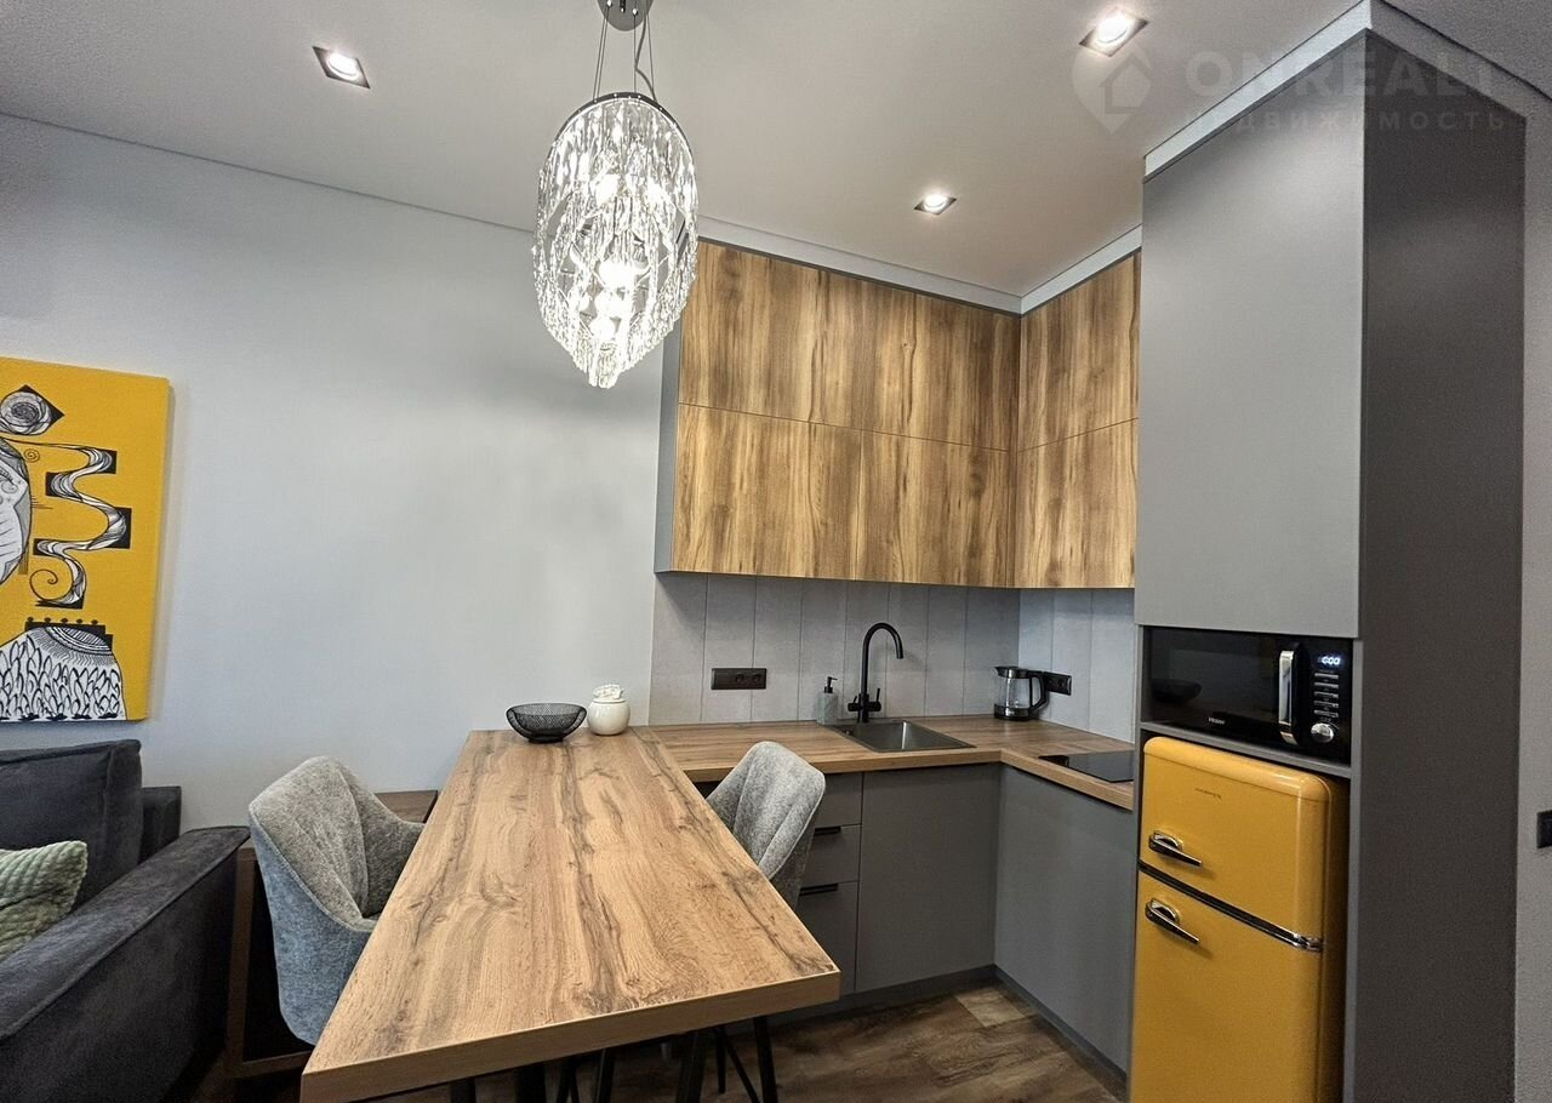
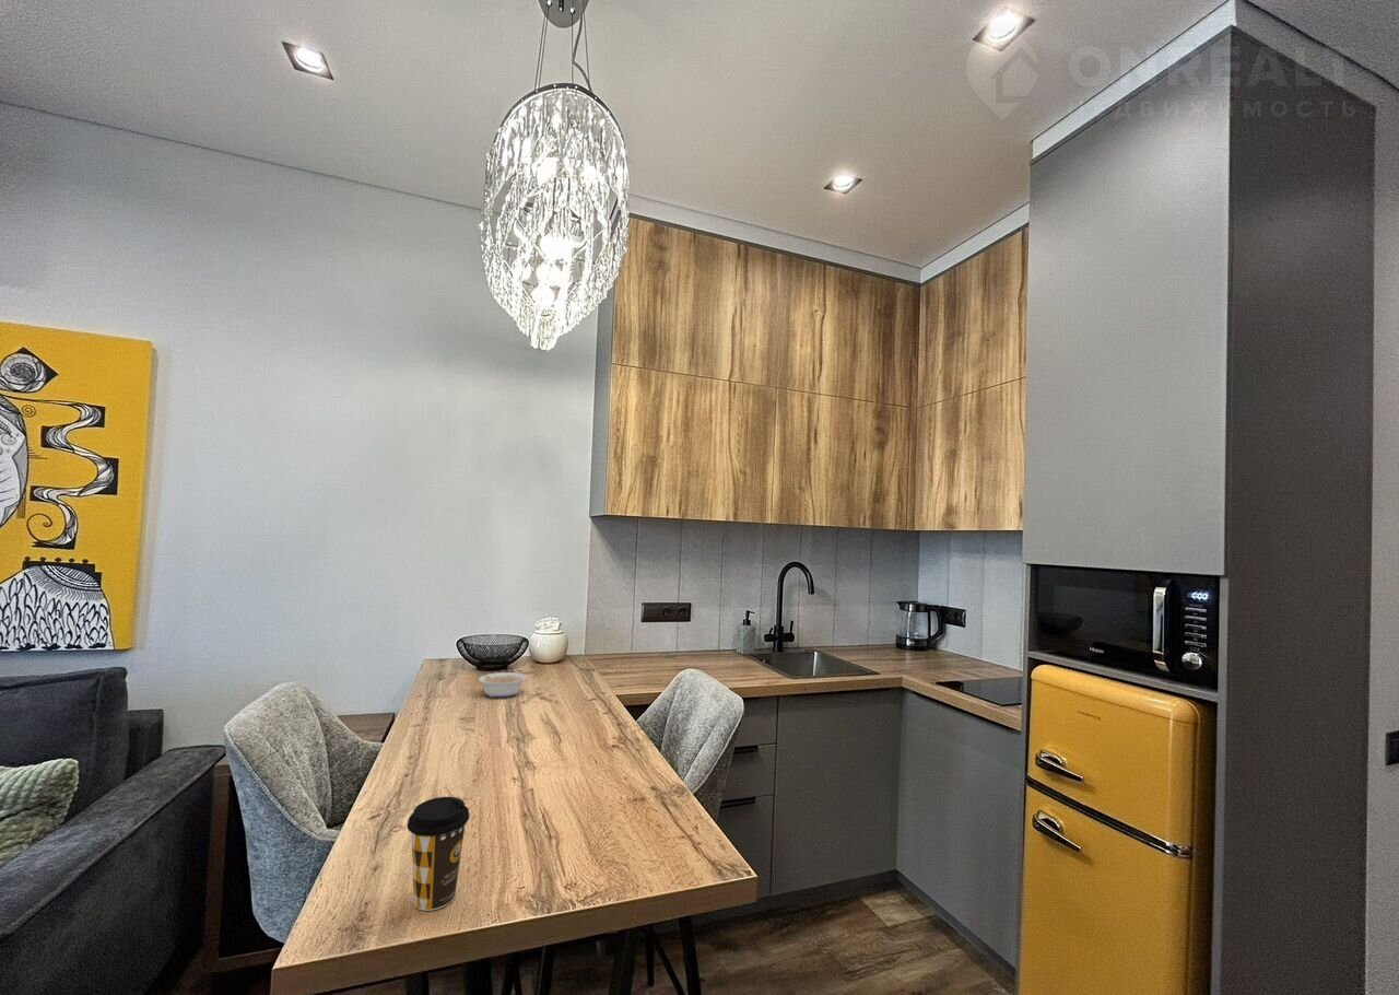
+ legume (501, 683)
+ coffee cup (436, 853)
